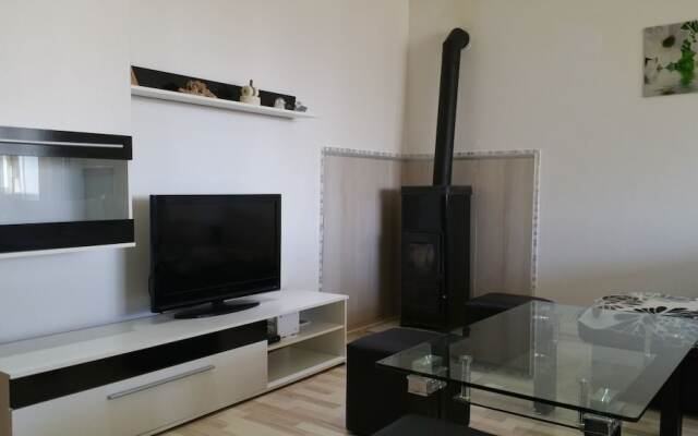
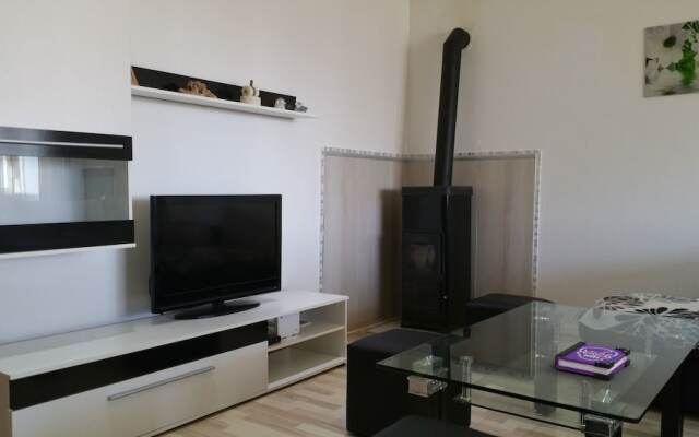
+ board game (594, 357)
